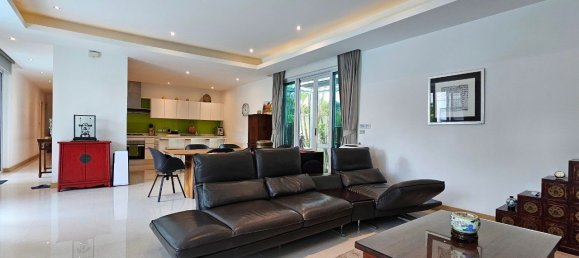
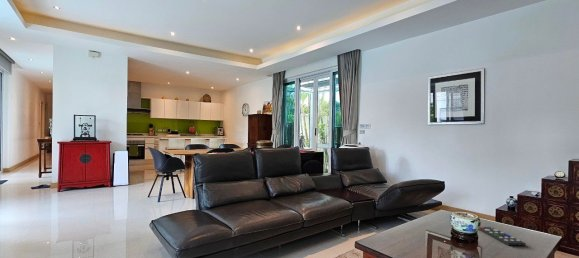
+ remote control (499, 235)
